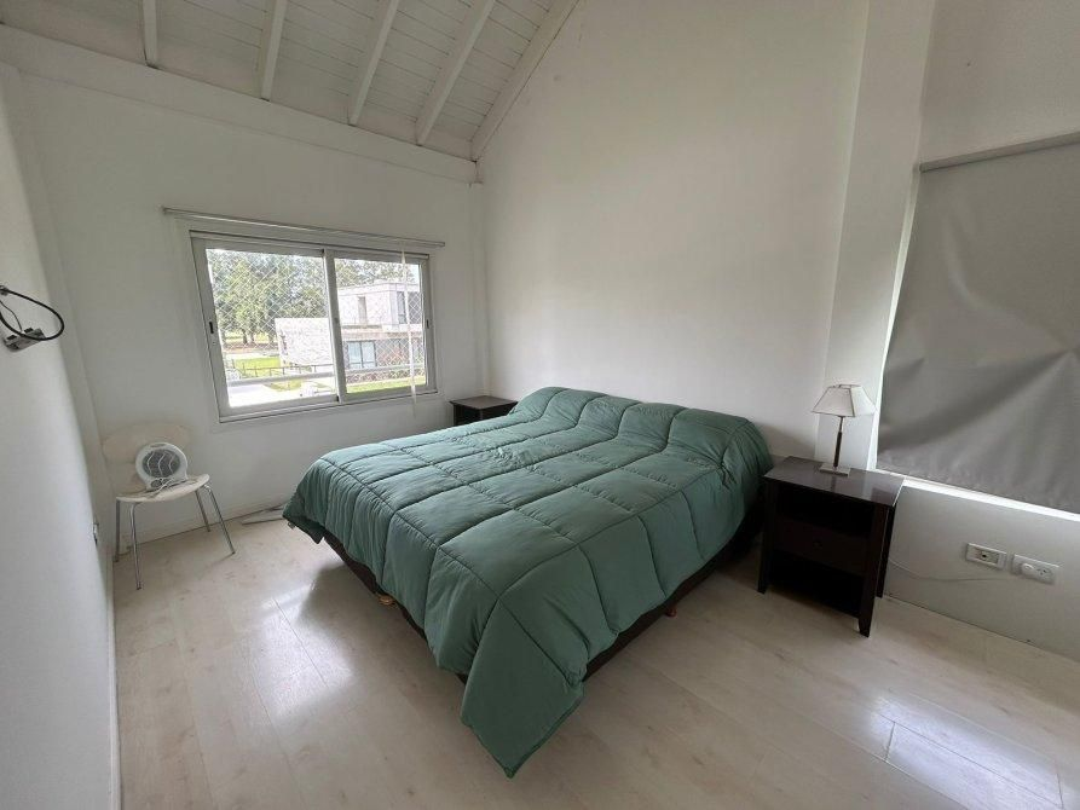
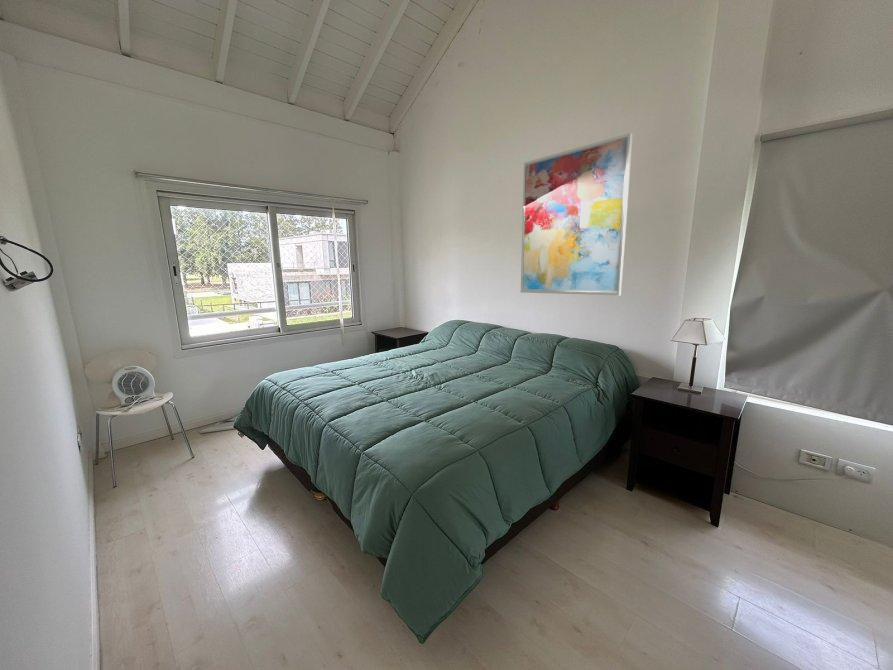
+ wall art (568, 224)
